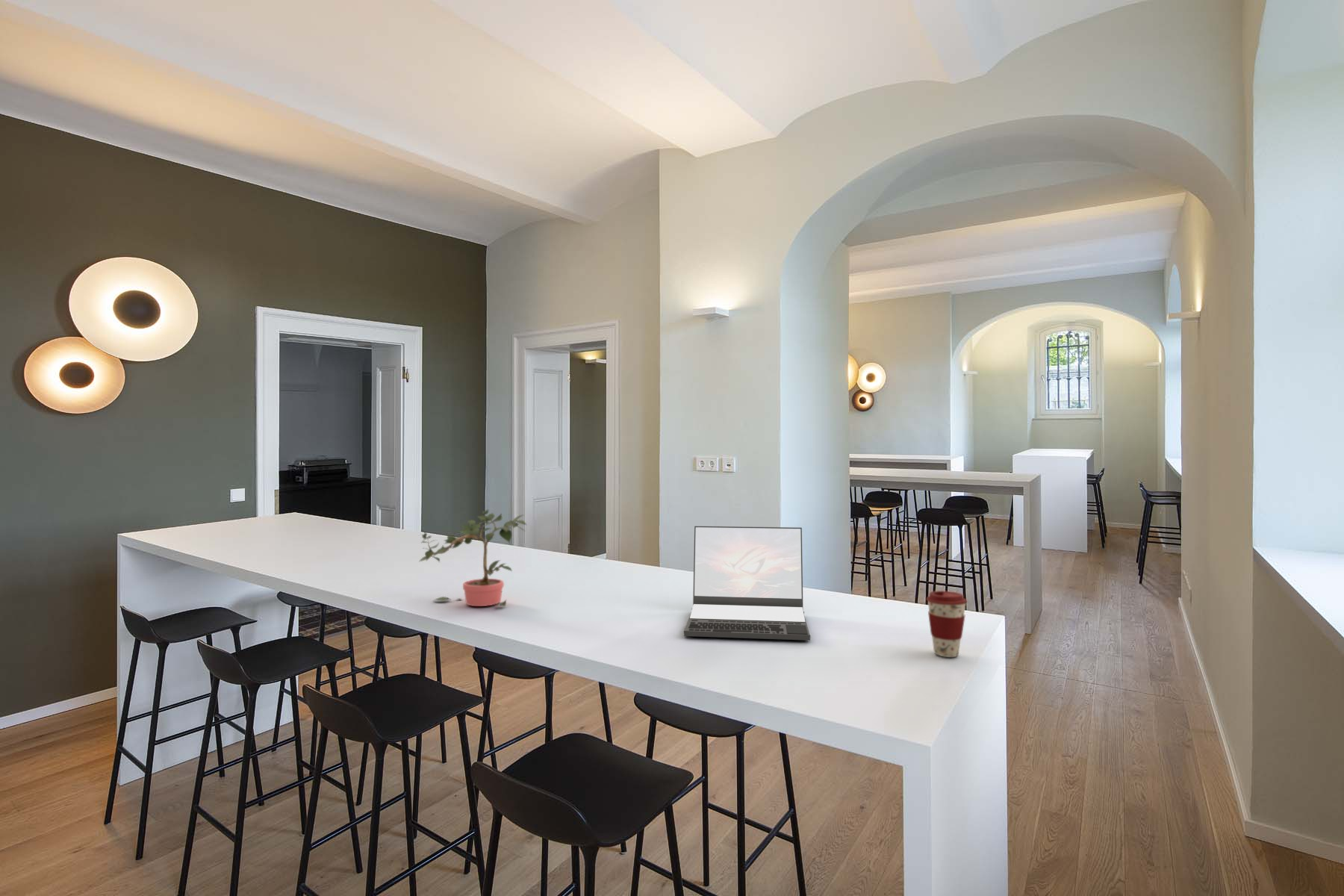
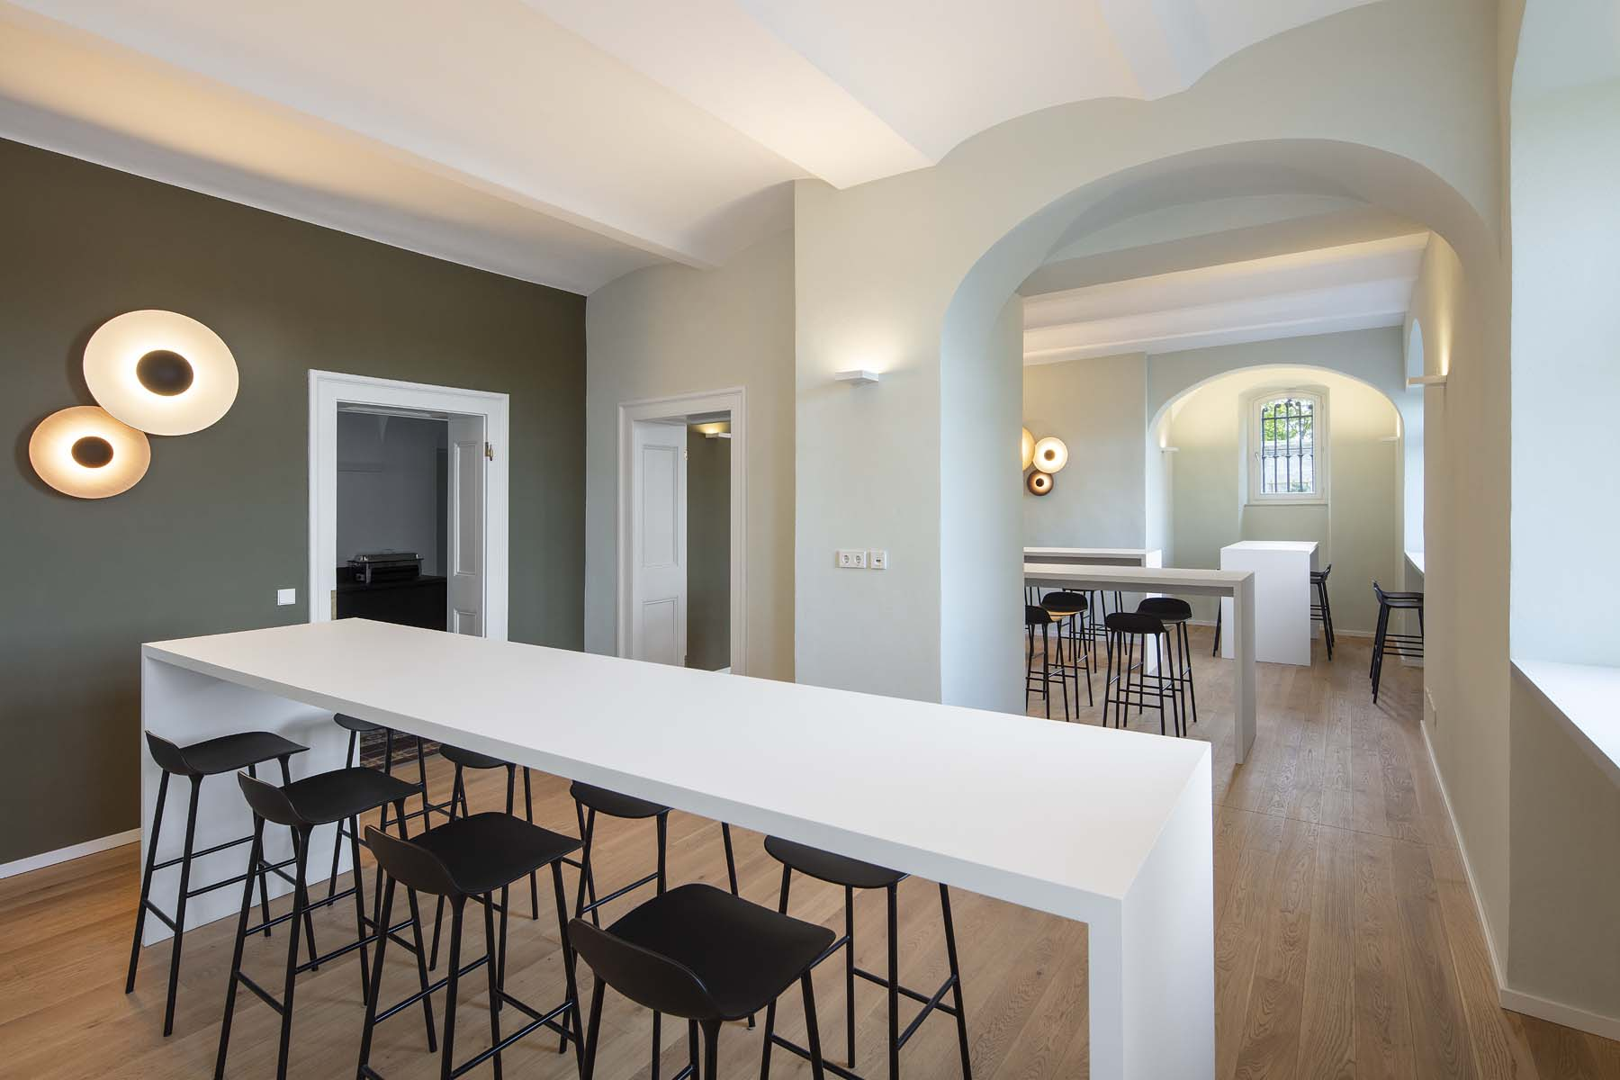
- laptop (747, 578)
- coffee cup (946, 623)
- potted plant (483, 557)
